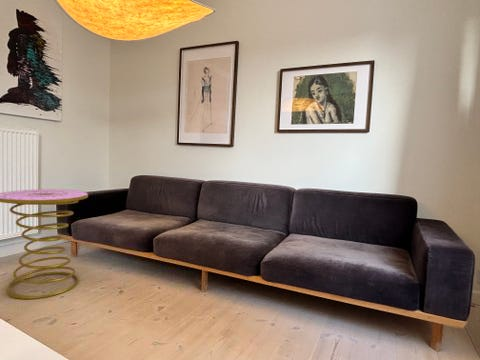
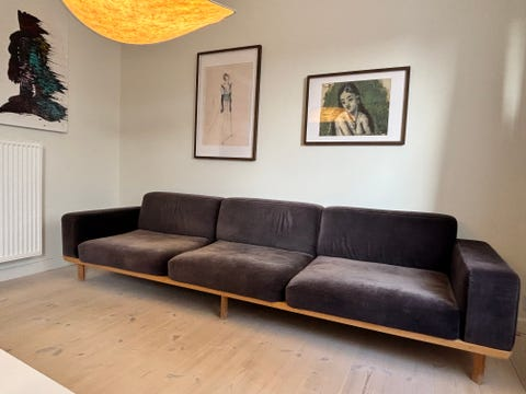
- side table (44, 240)
